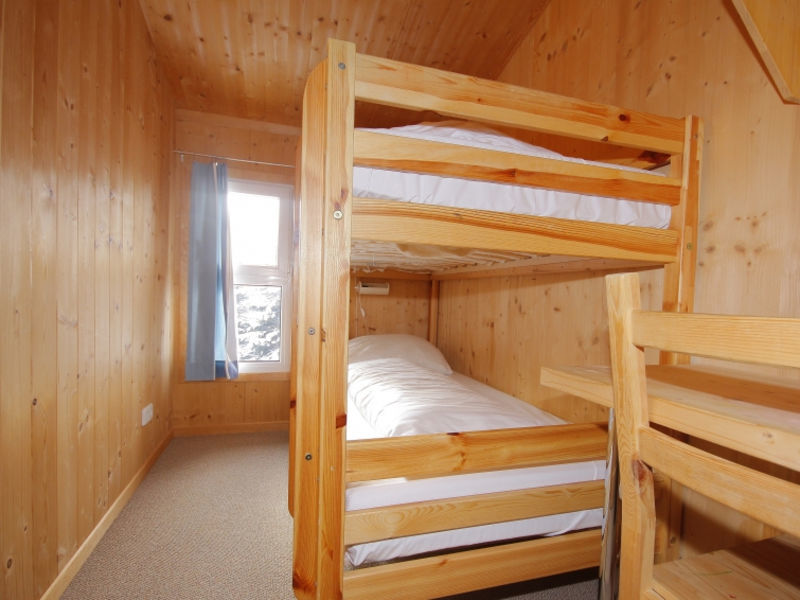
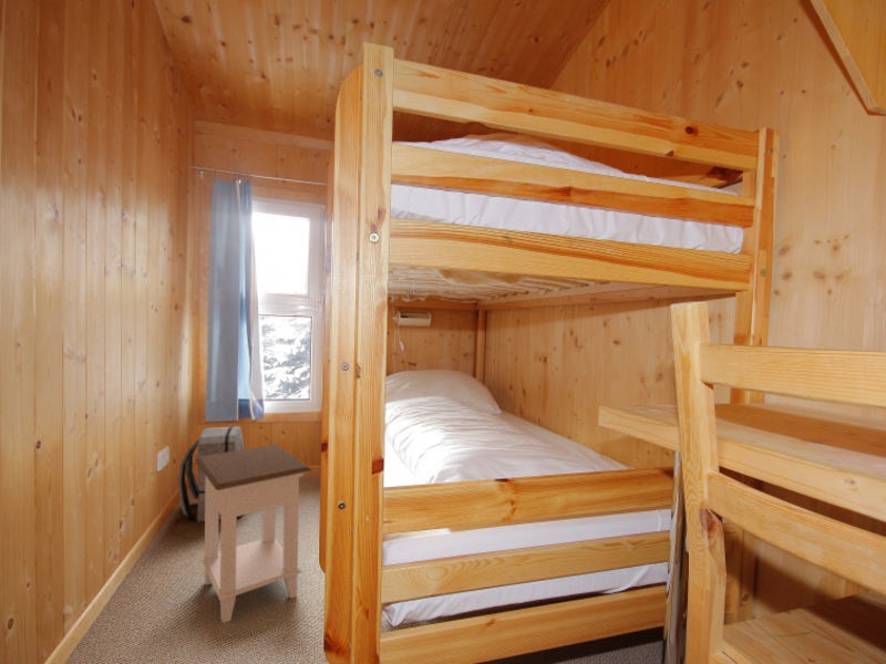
+ backpack (204, 474)
+ nightstand (262, 526)
